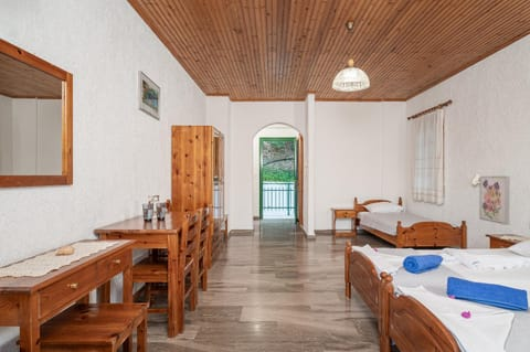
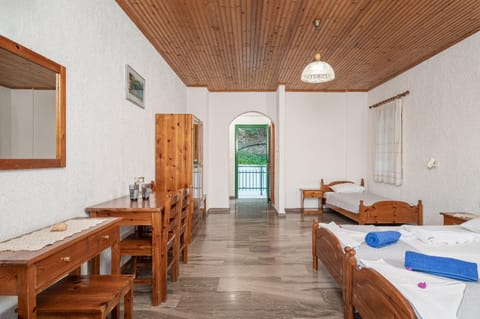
- wall art (494, 199)
